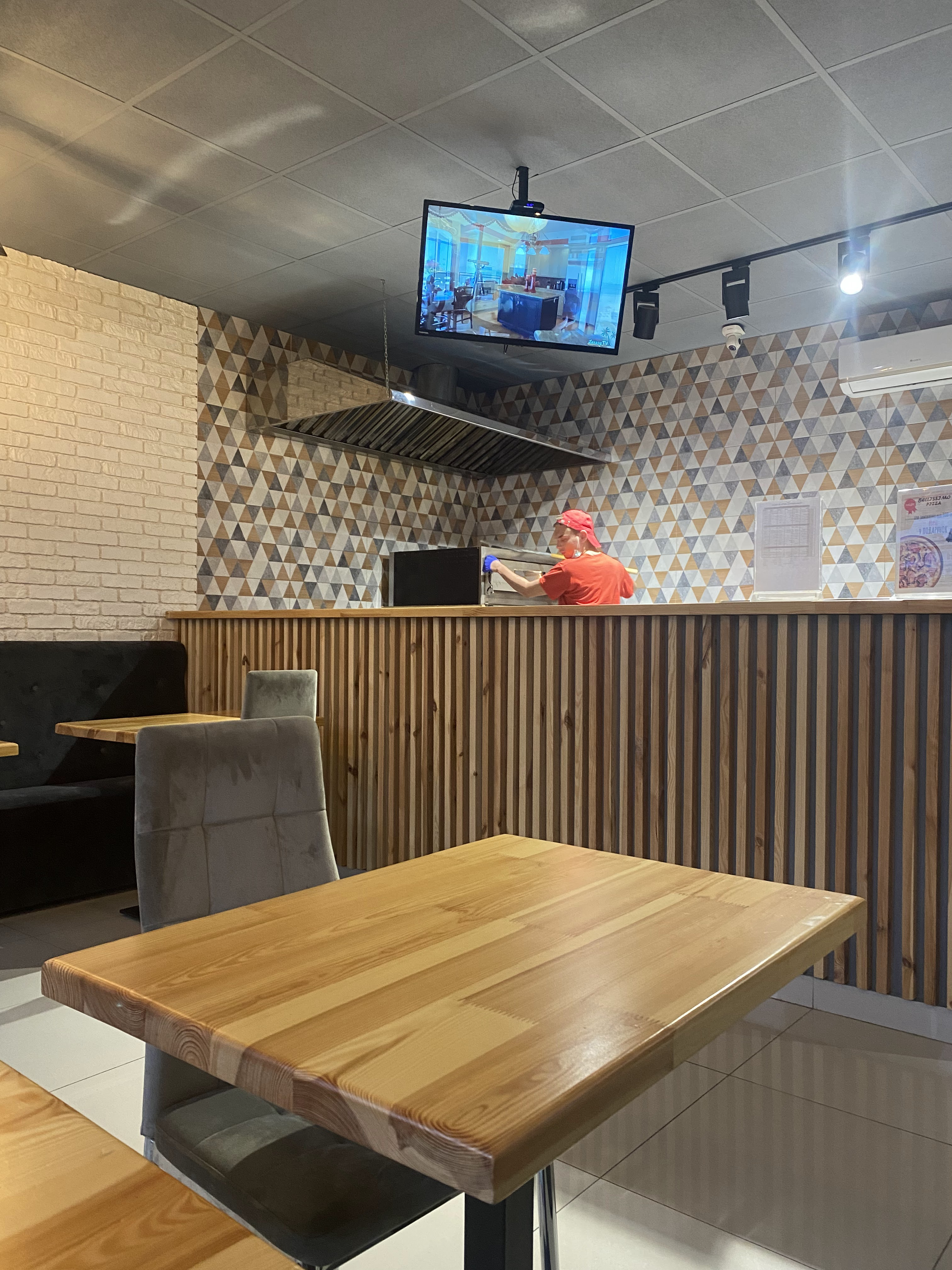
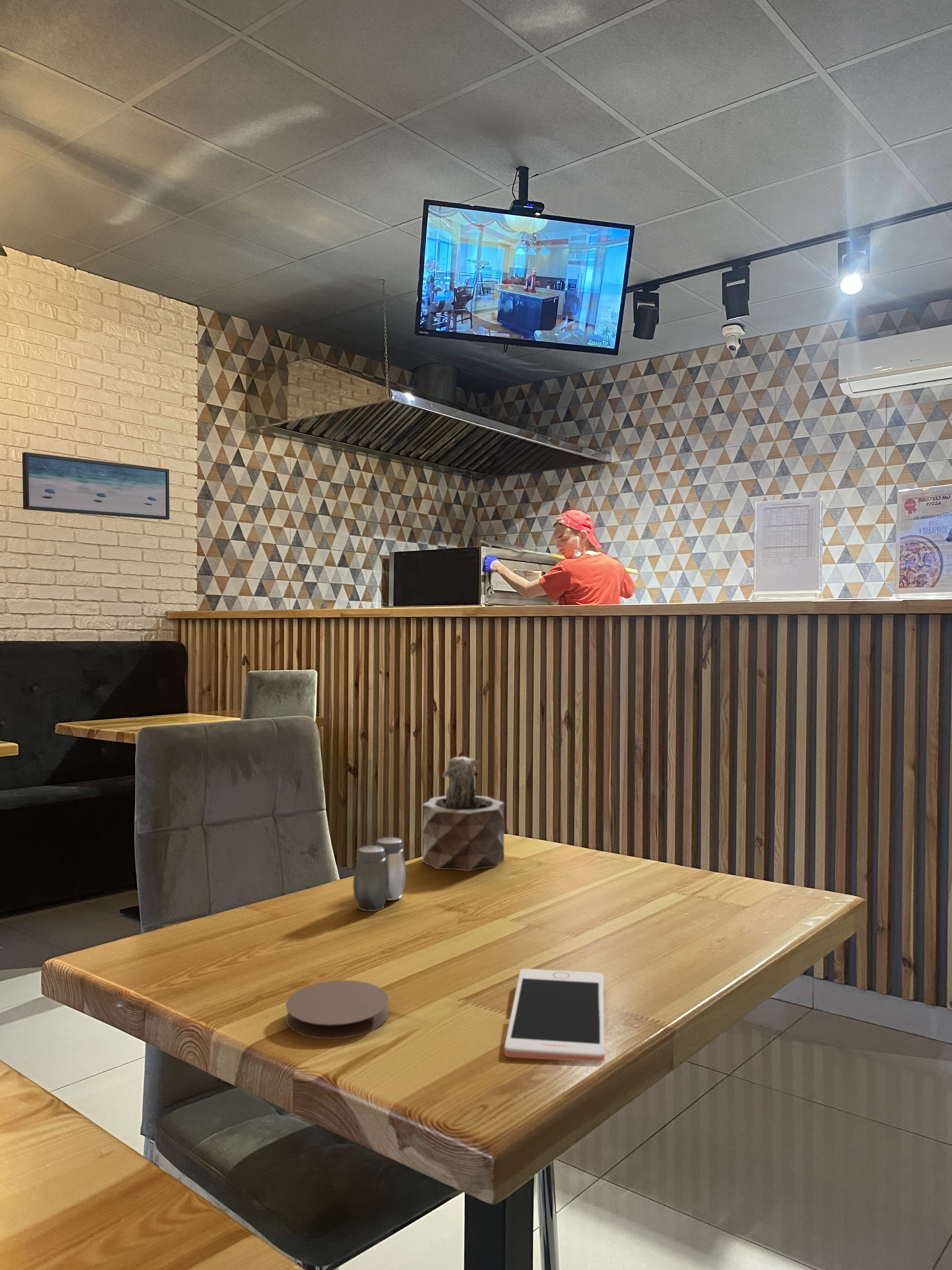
+ cell phone (558, 1011)
+ wall art (100, 488)
+ salt and pepper shaker (380, 872)
+ coaster (337, 1008)
+ succulent plant (464, 809)
